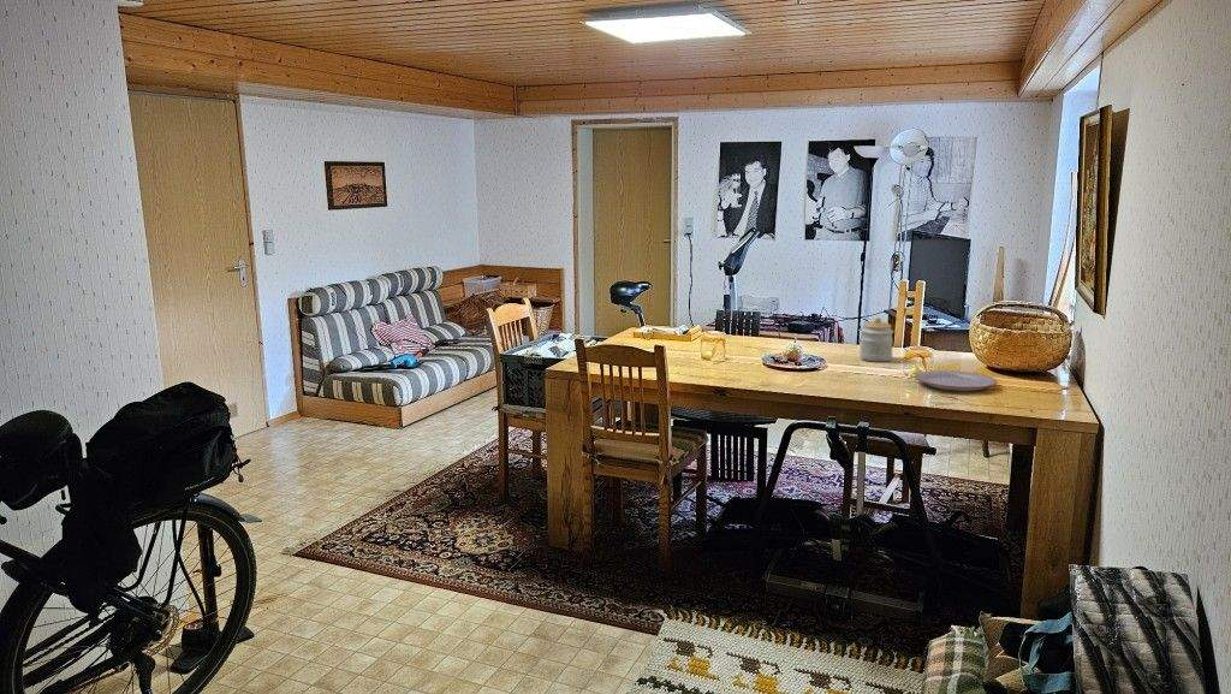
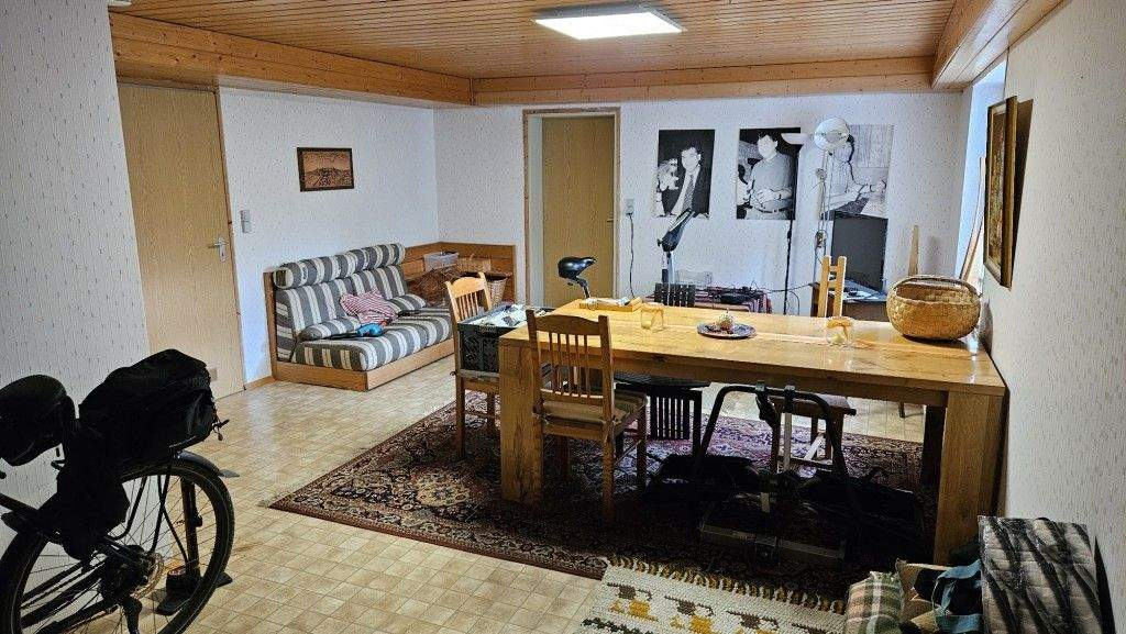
- plate (955, 381)
- jar (876, 338)
